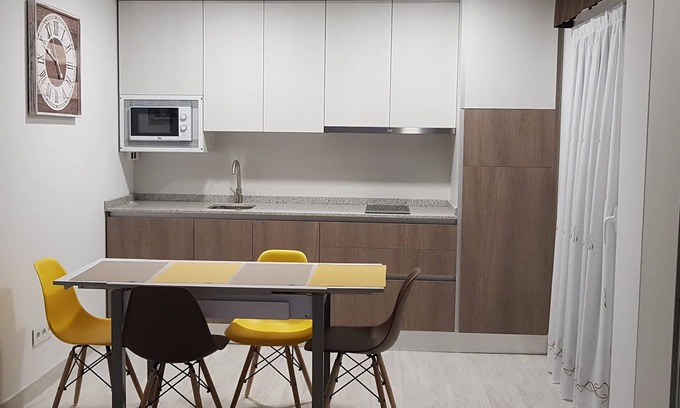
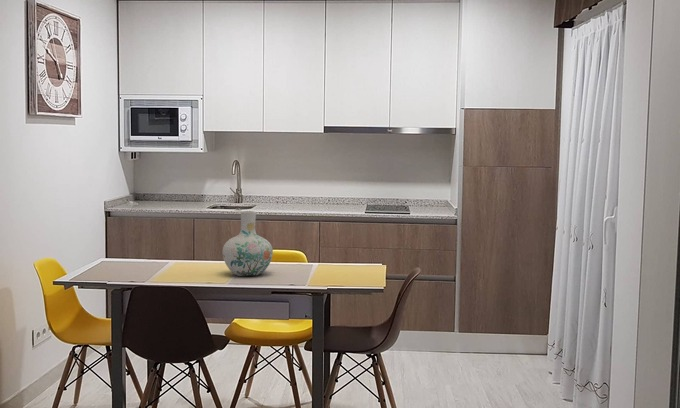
+ vase (247, 242)
